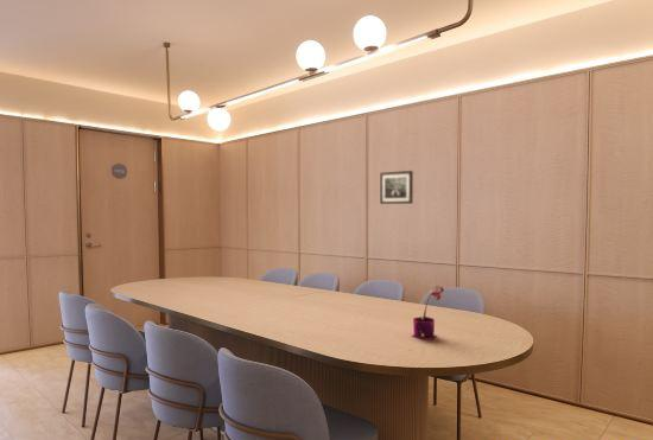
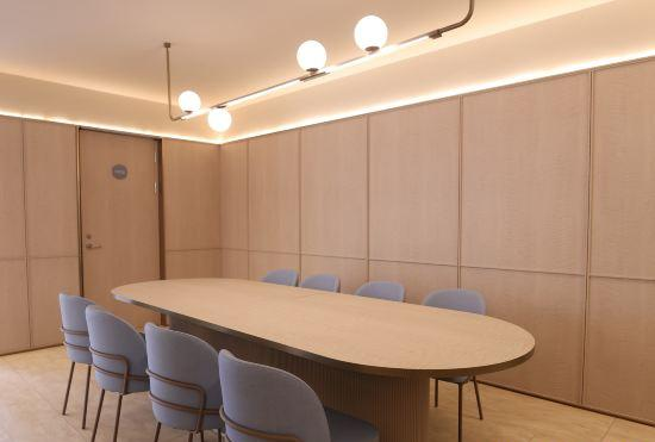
- wall art (395, 187)
- potted plant (425, 308)
